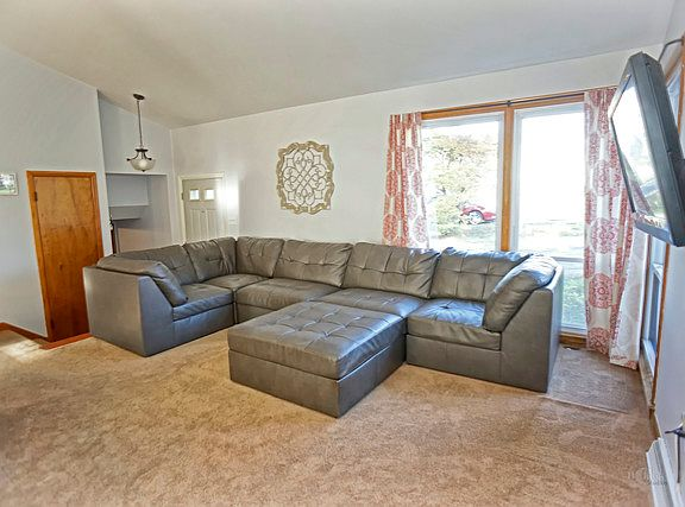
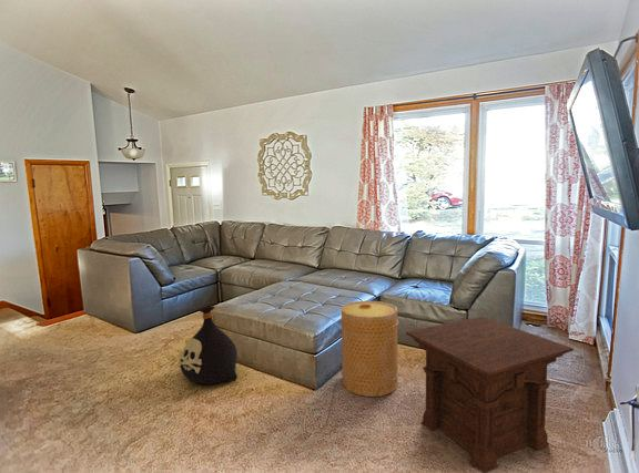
+ bag (209, 341)
+ side table (483, 387)
+ basket (369, 346)
